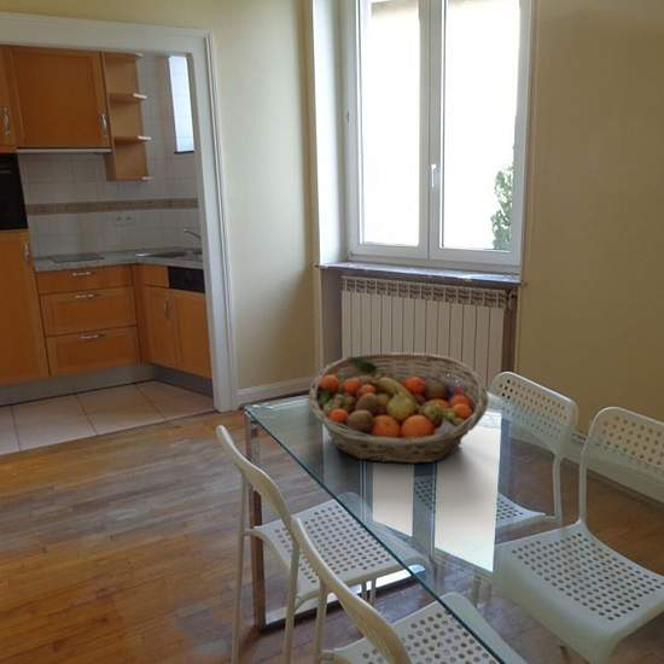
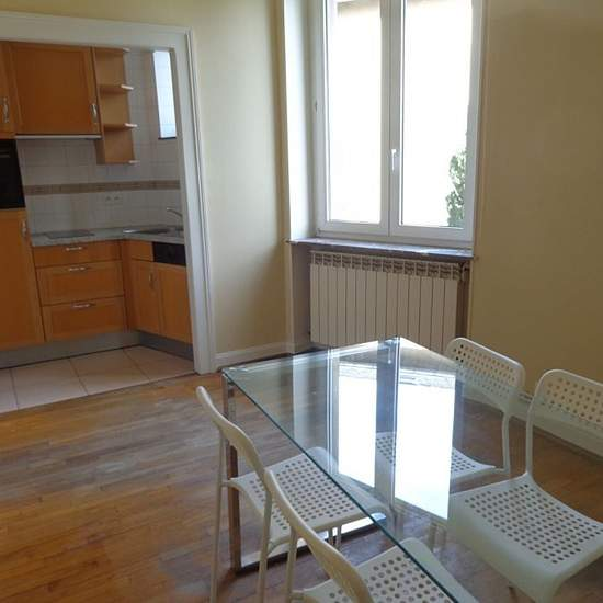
- fruit basket (396, 404)
